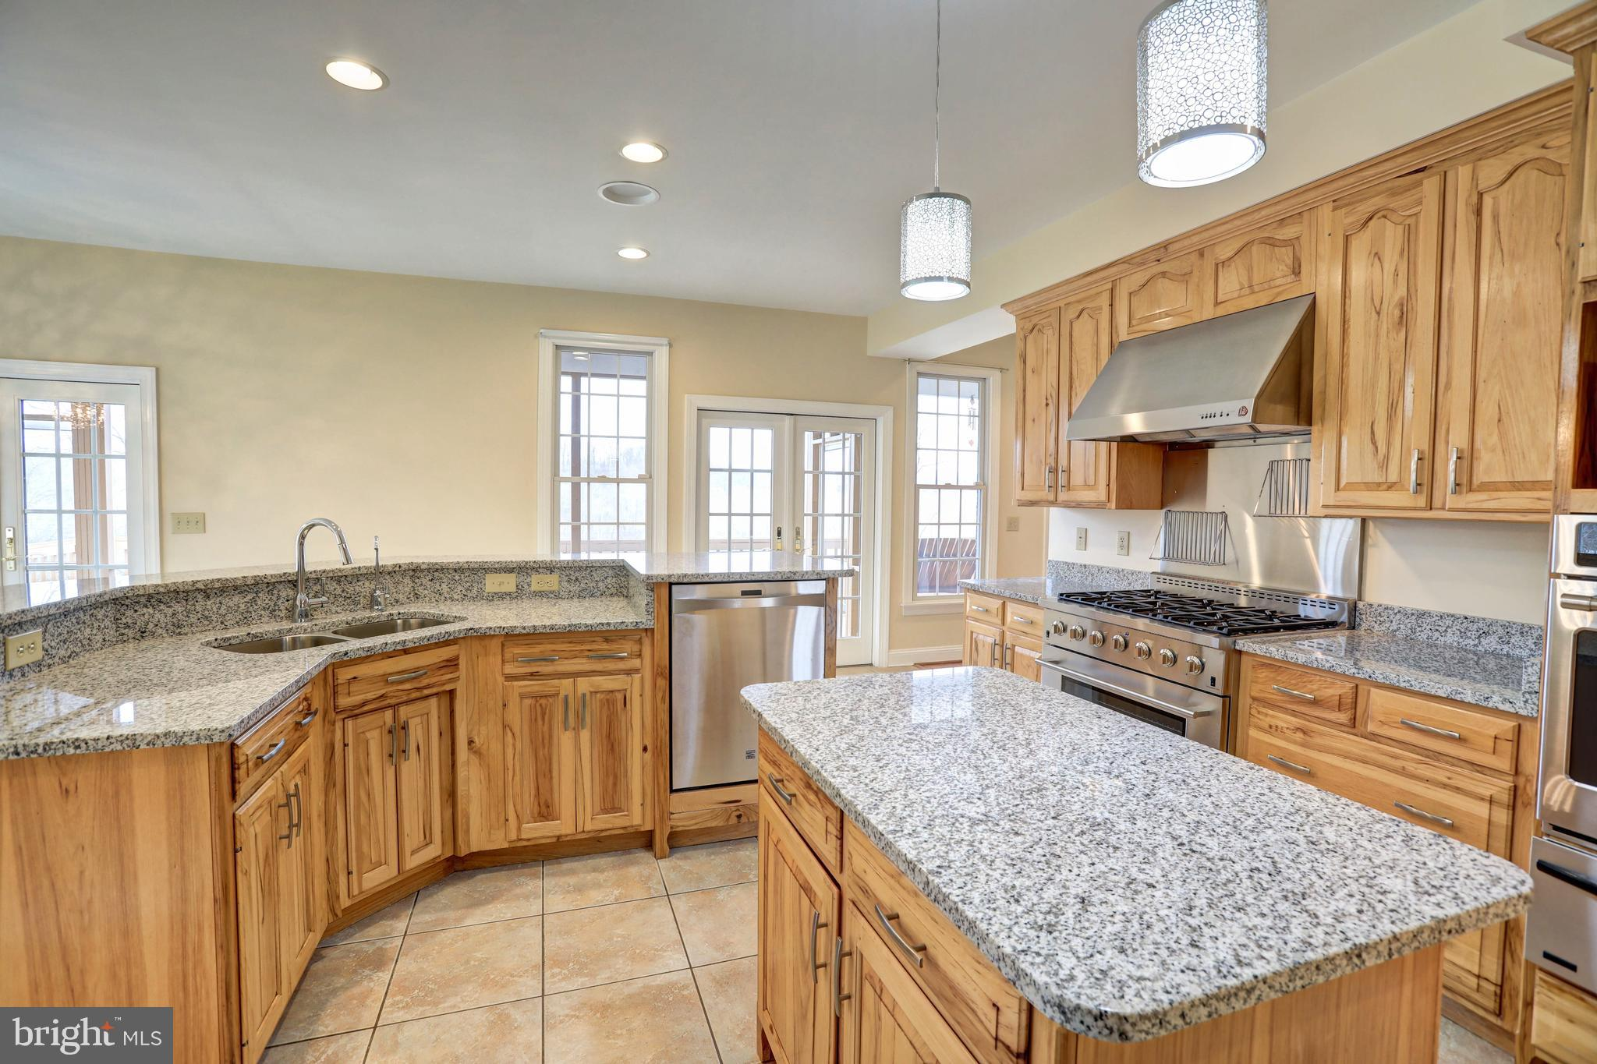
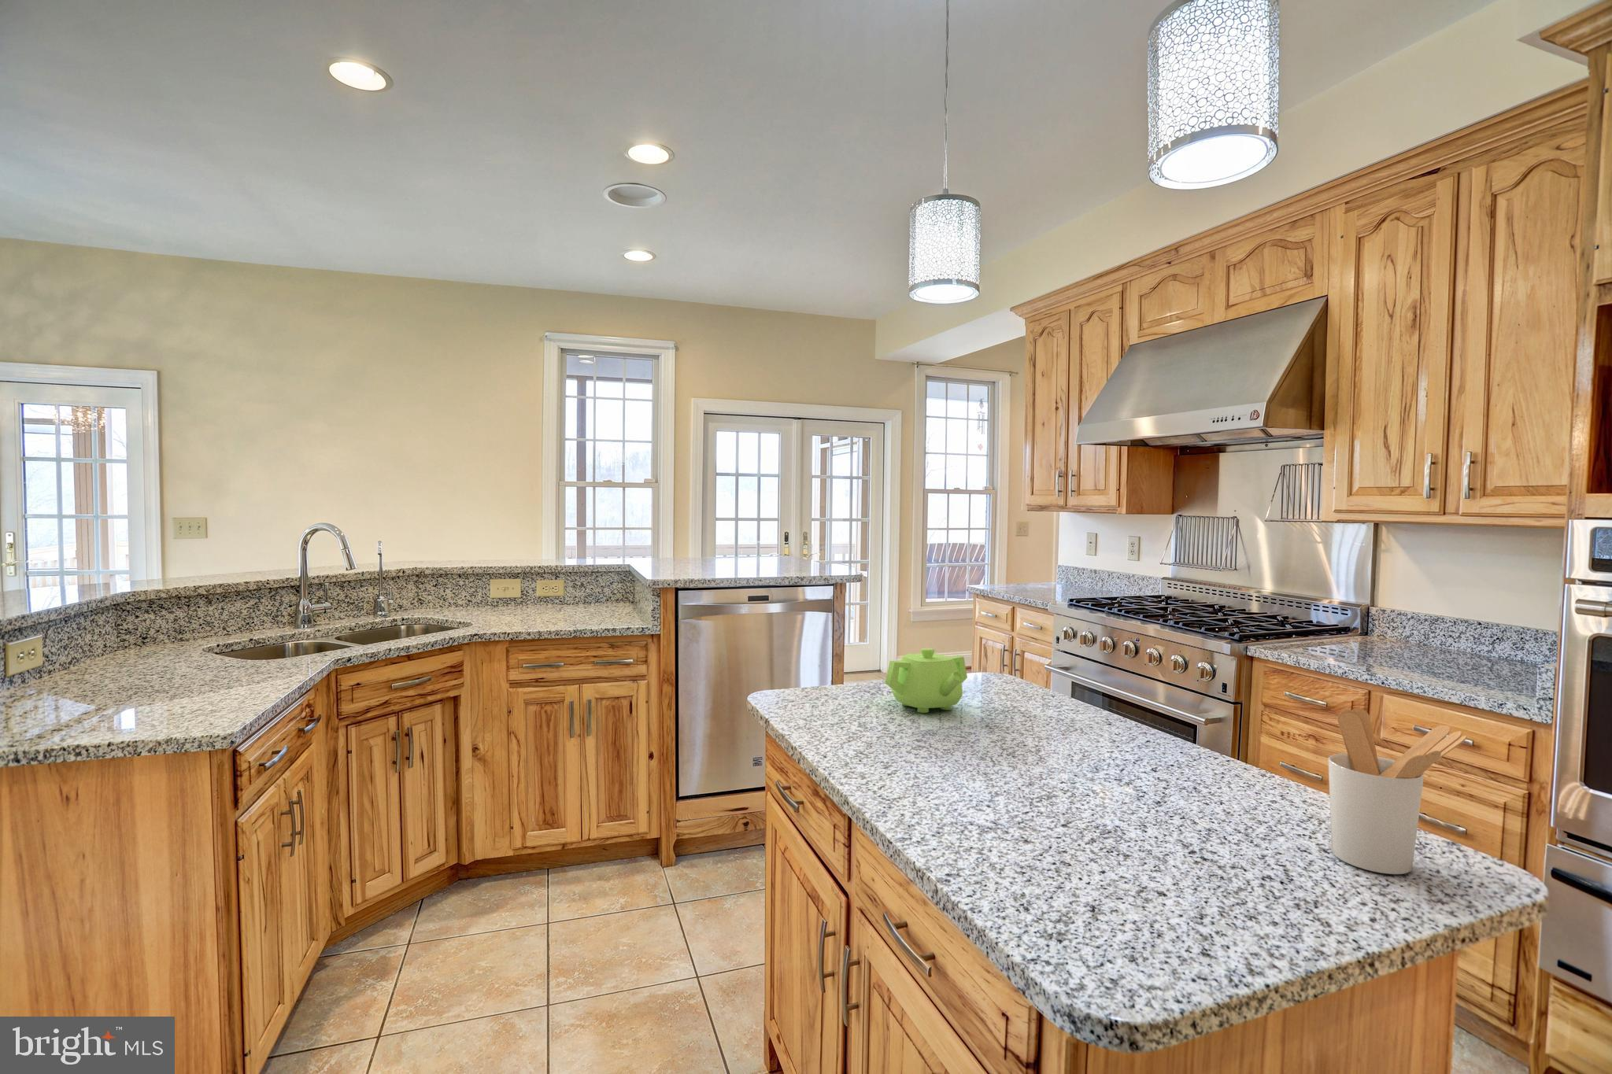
+ teapot (930, 678)
+ utensil holder (1395, 790)
